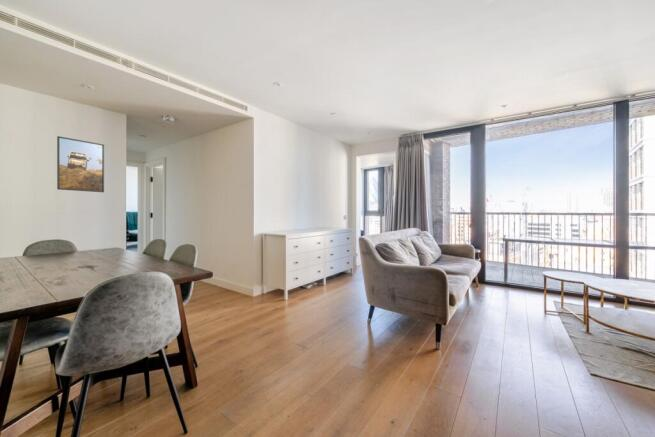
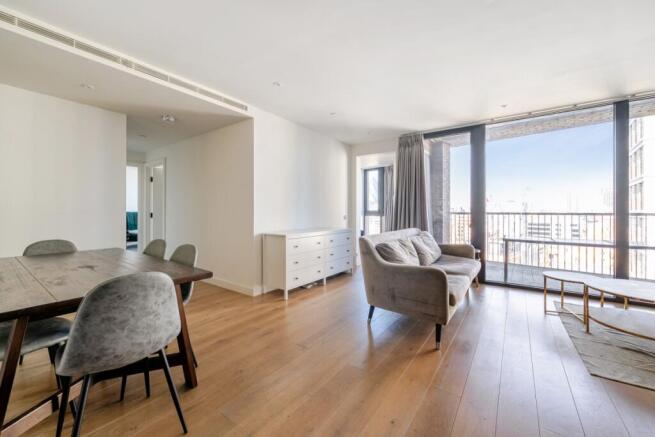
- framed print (81, 165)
